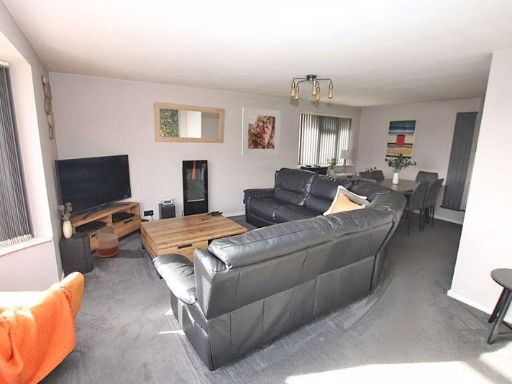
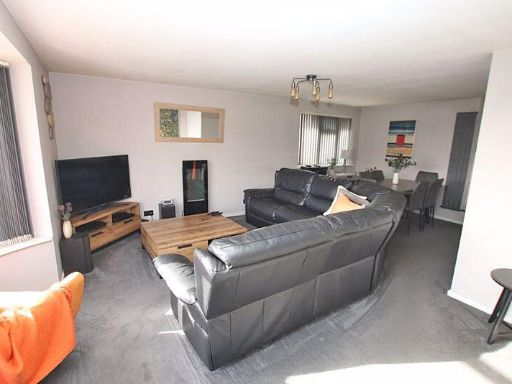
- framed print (261, 132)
- basket (107, 240)
